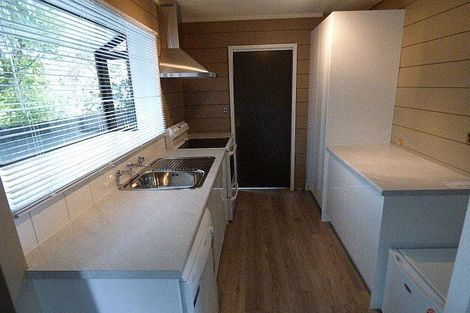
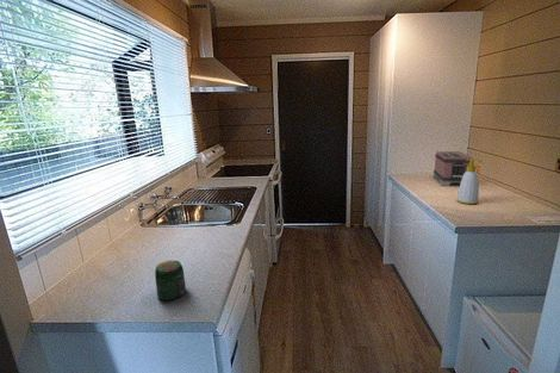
+ jar (169, 279)
+ toaster (452, 168)
+ soap bottle (469, 180)
